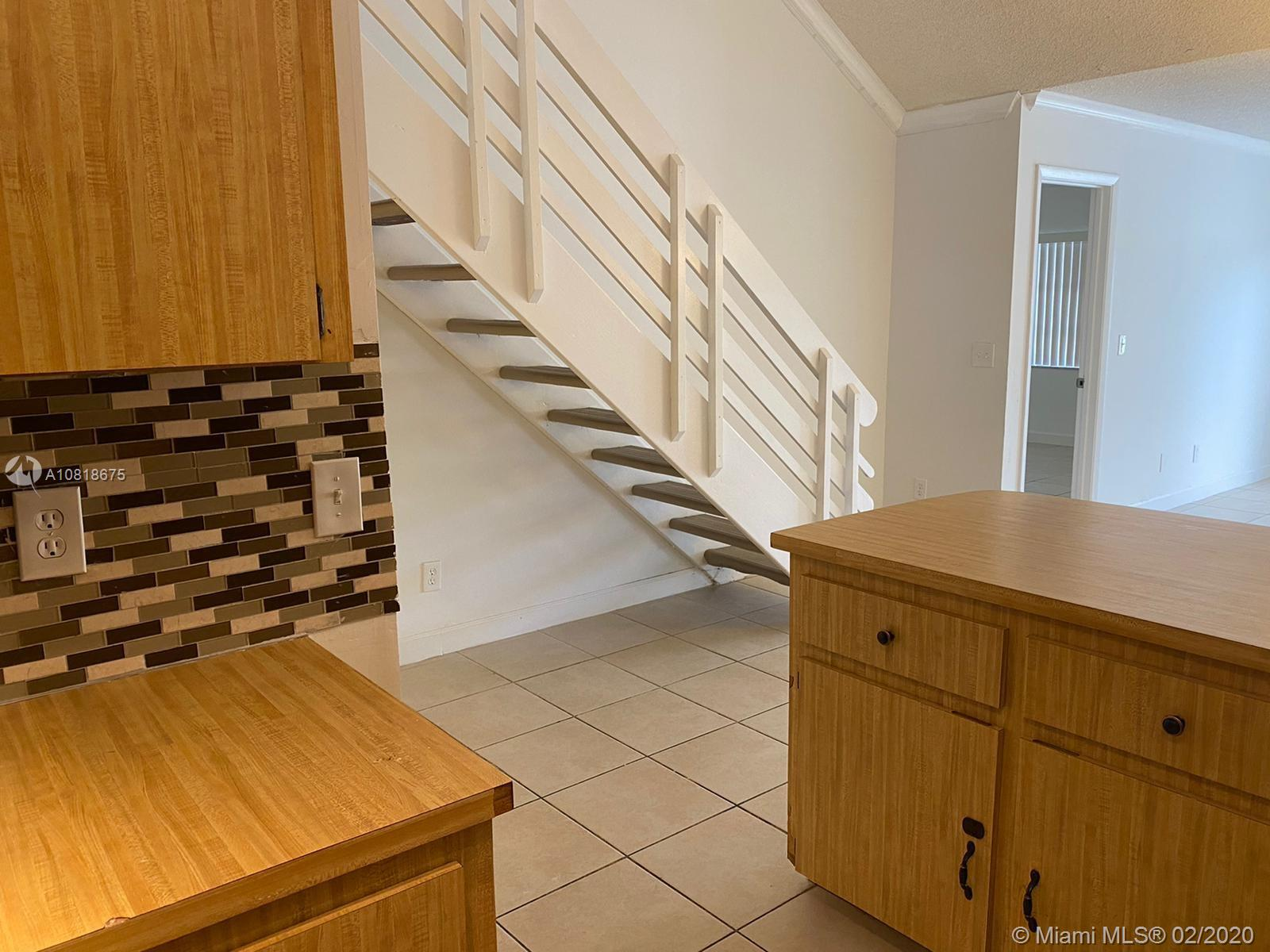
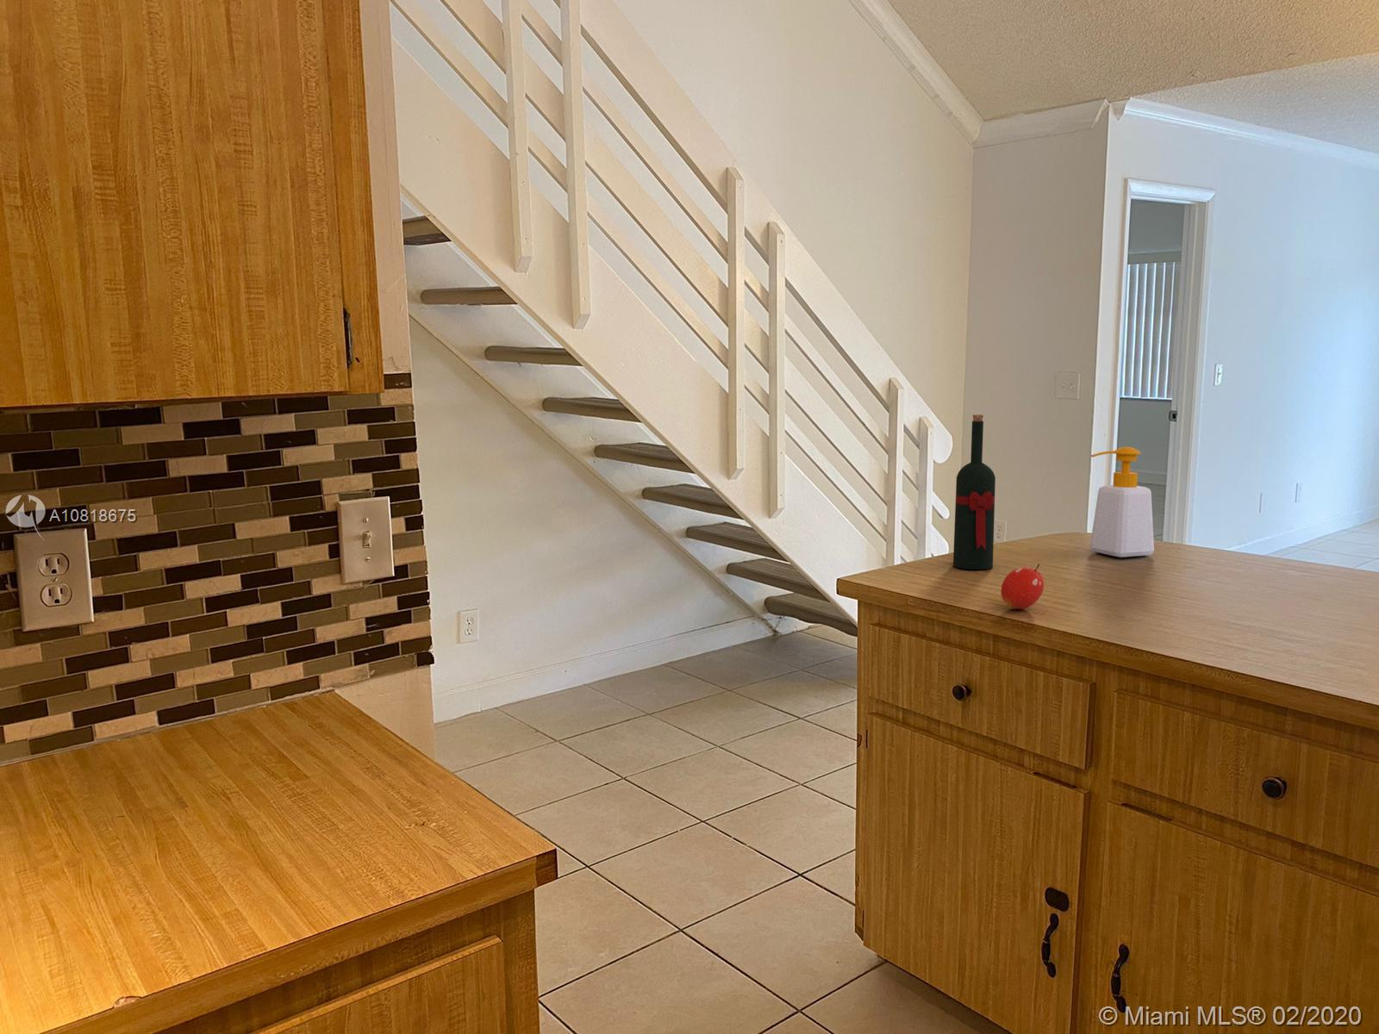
+ fruit (1023, 585)
+ soap bottle (1115, 501)
+ wine bottle (976, 491)
